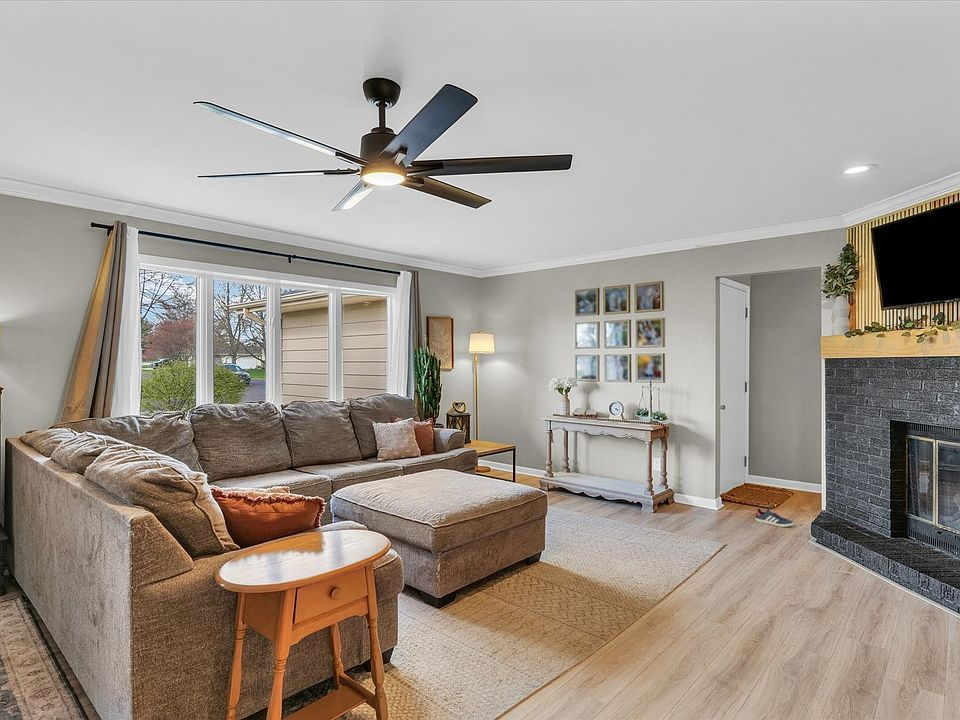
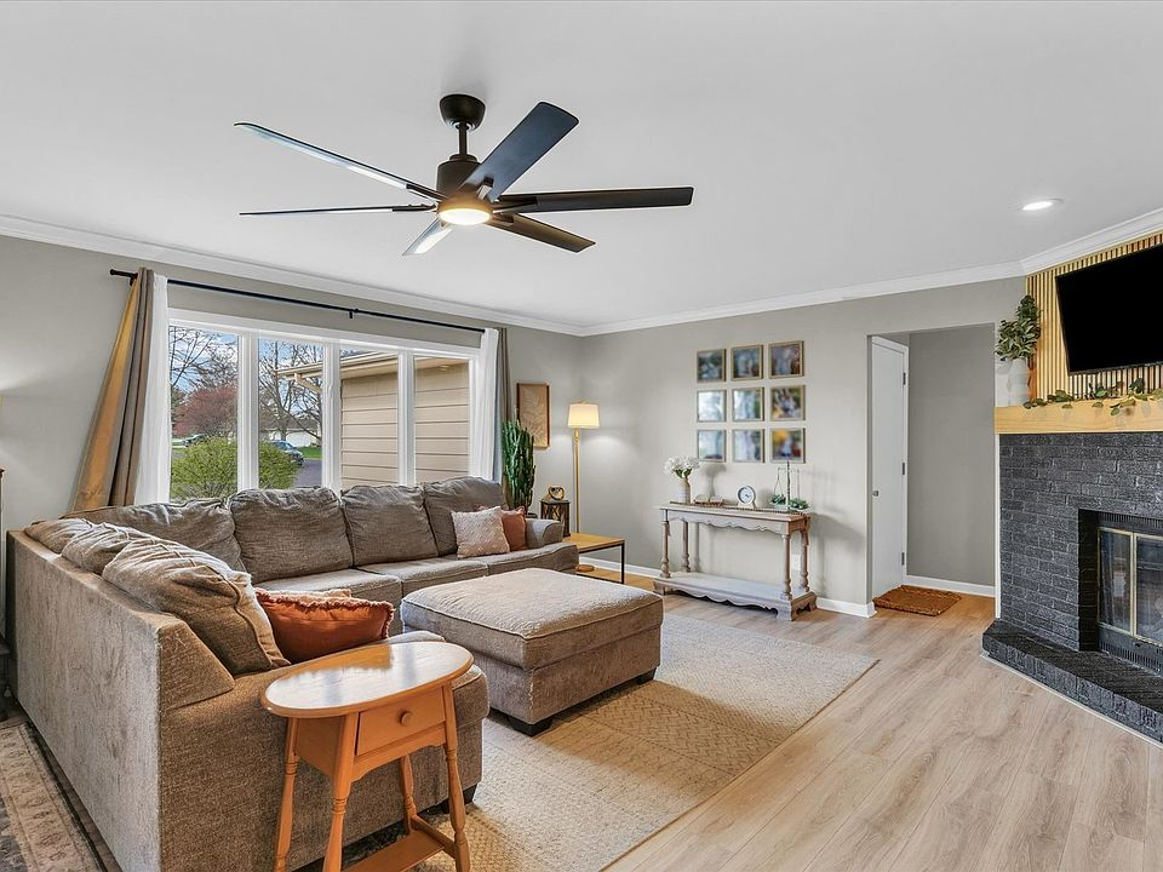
- sneaker (773, 516)
